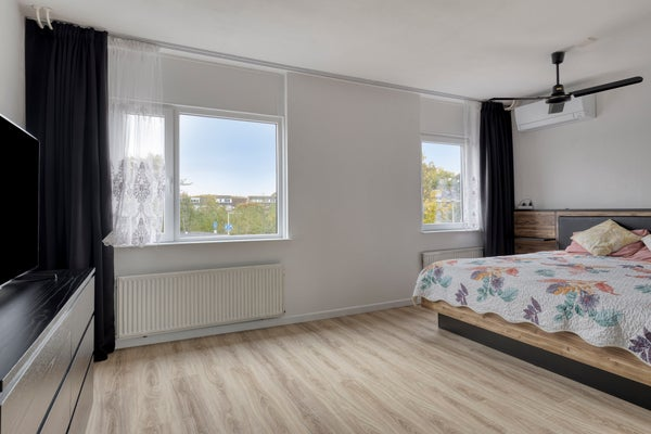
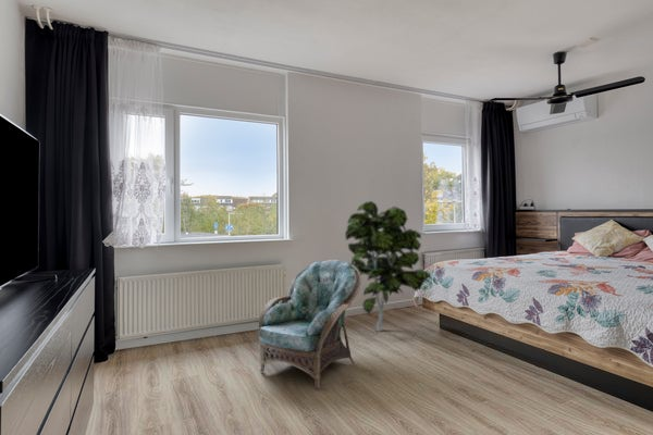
+ armchair (311, 314)
+ indoor plant (384, 265)
